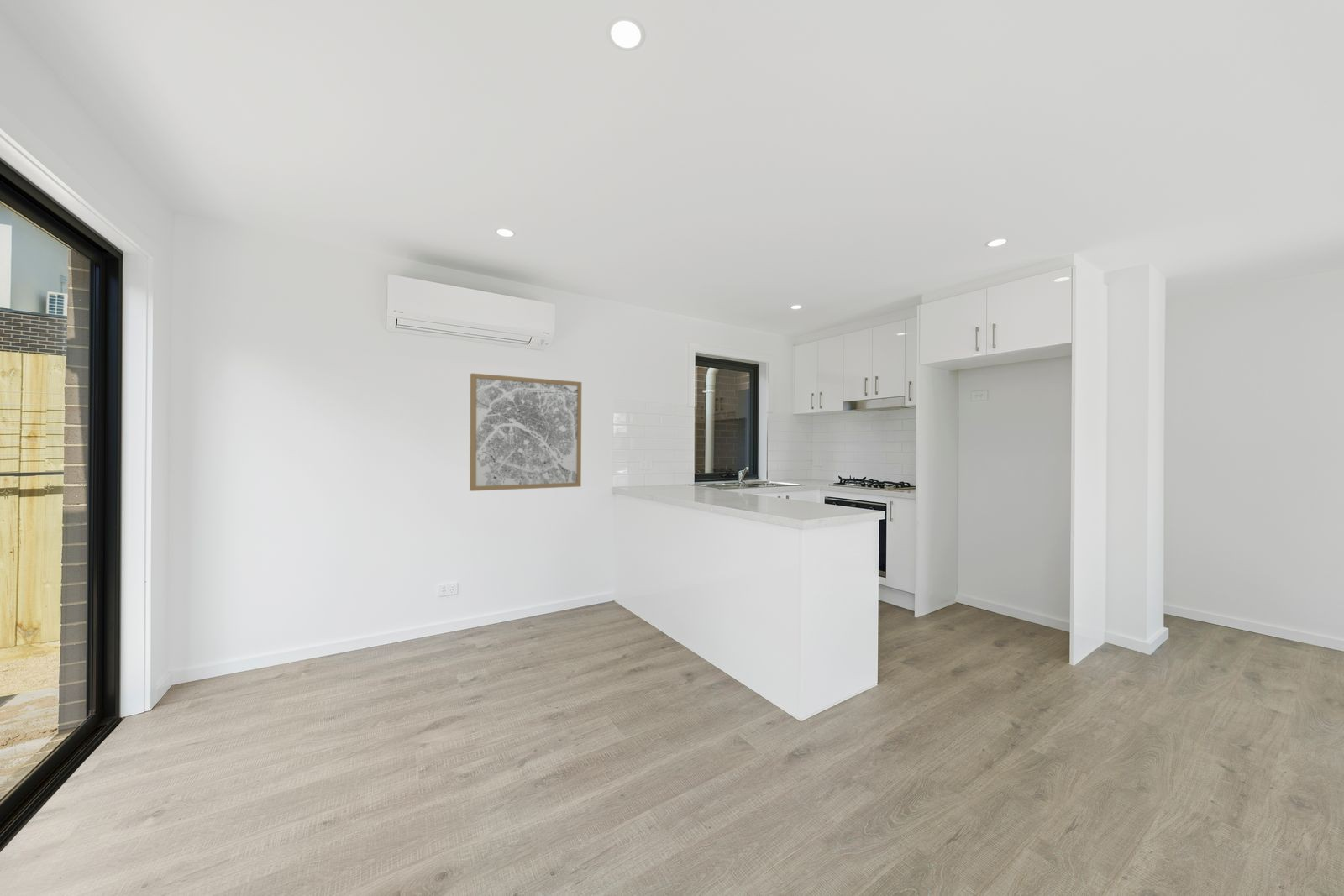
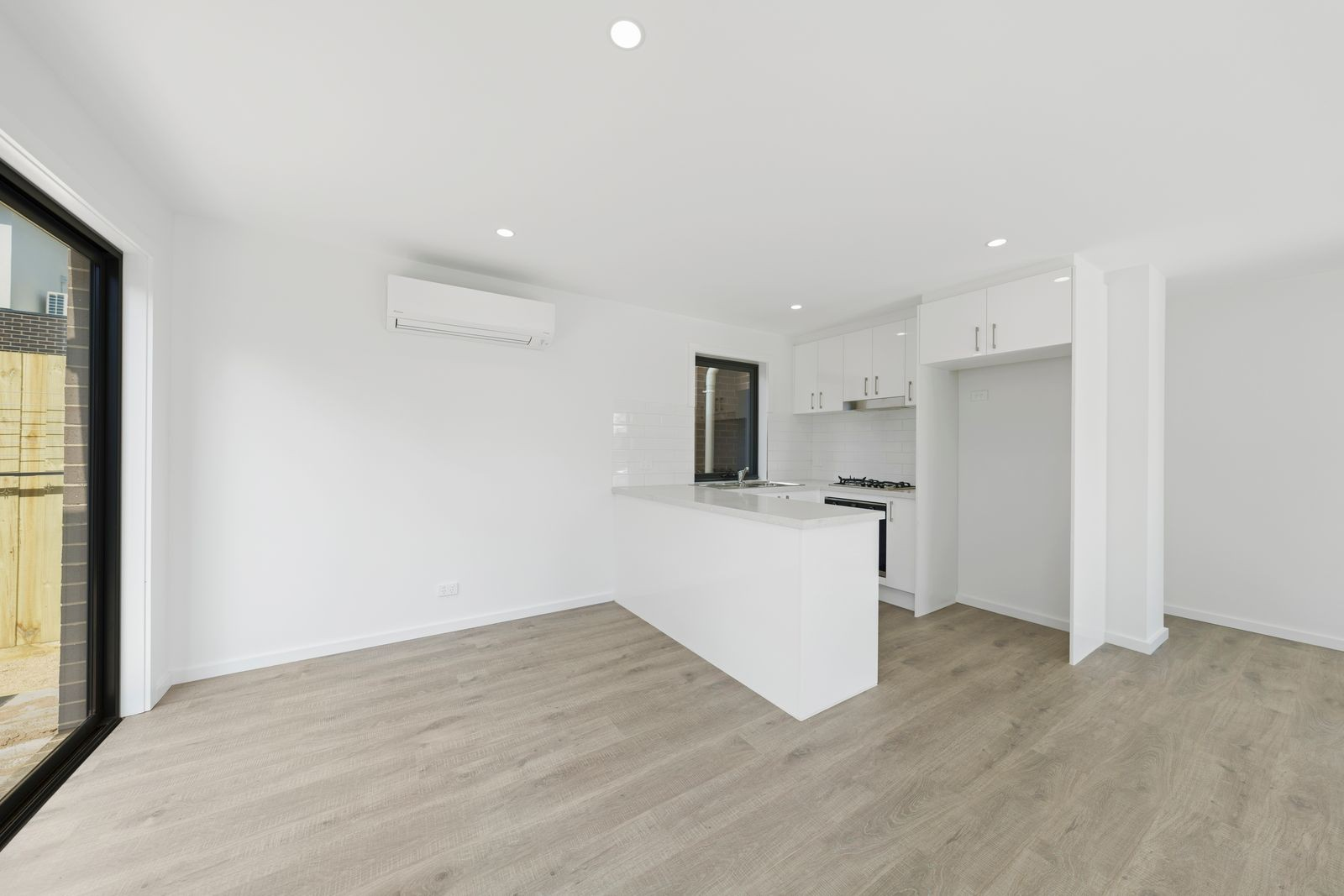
- wall art (528, 433)
